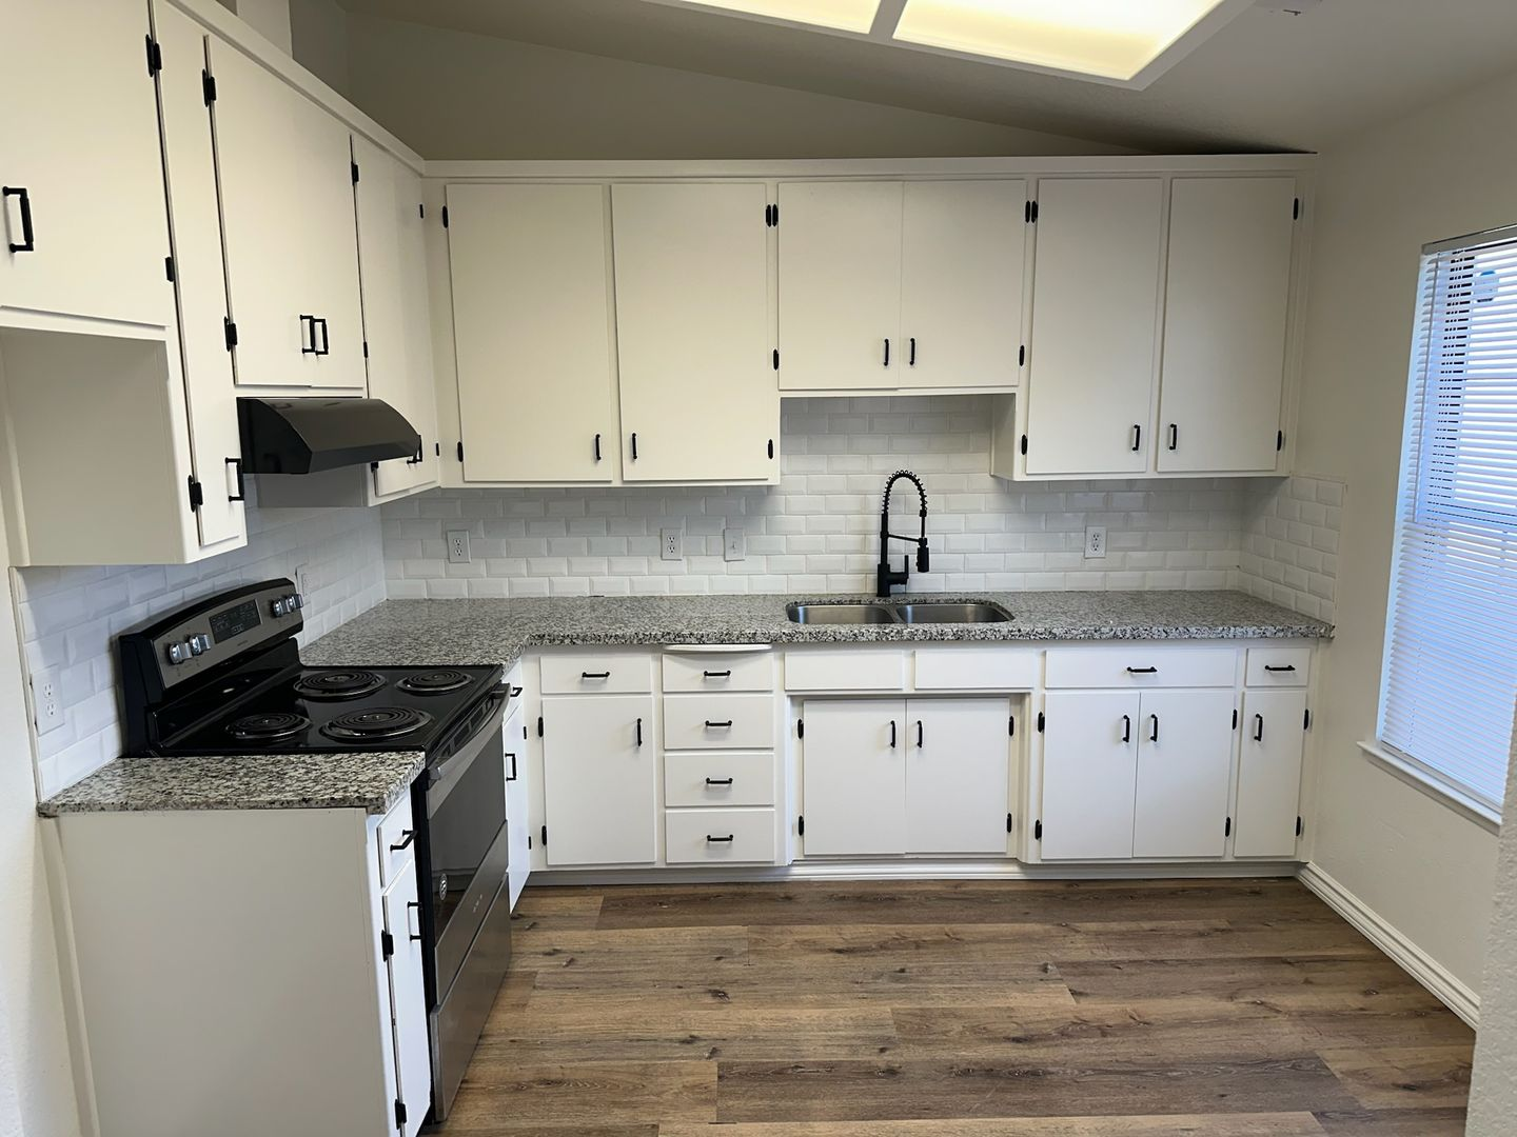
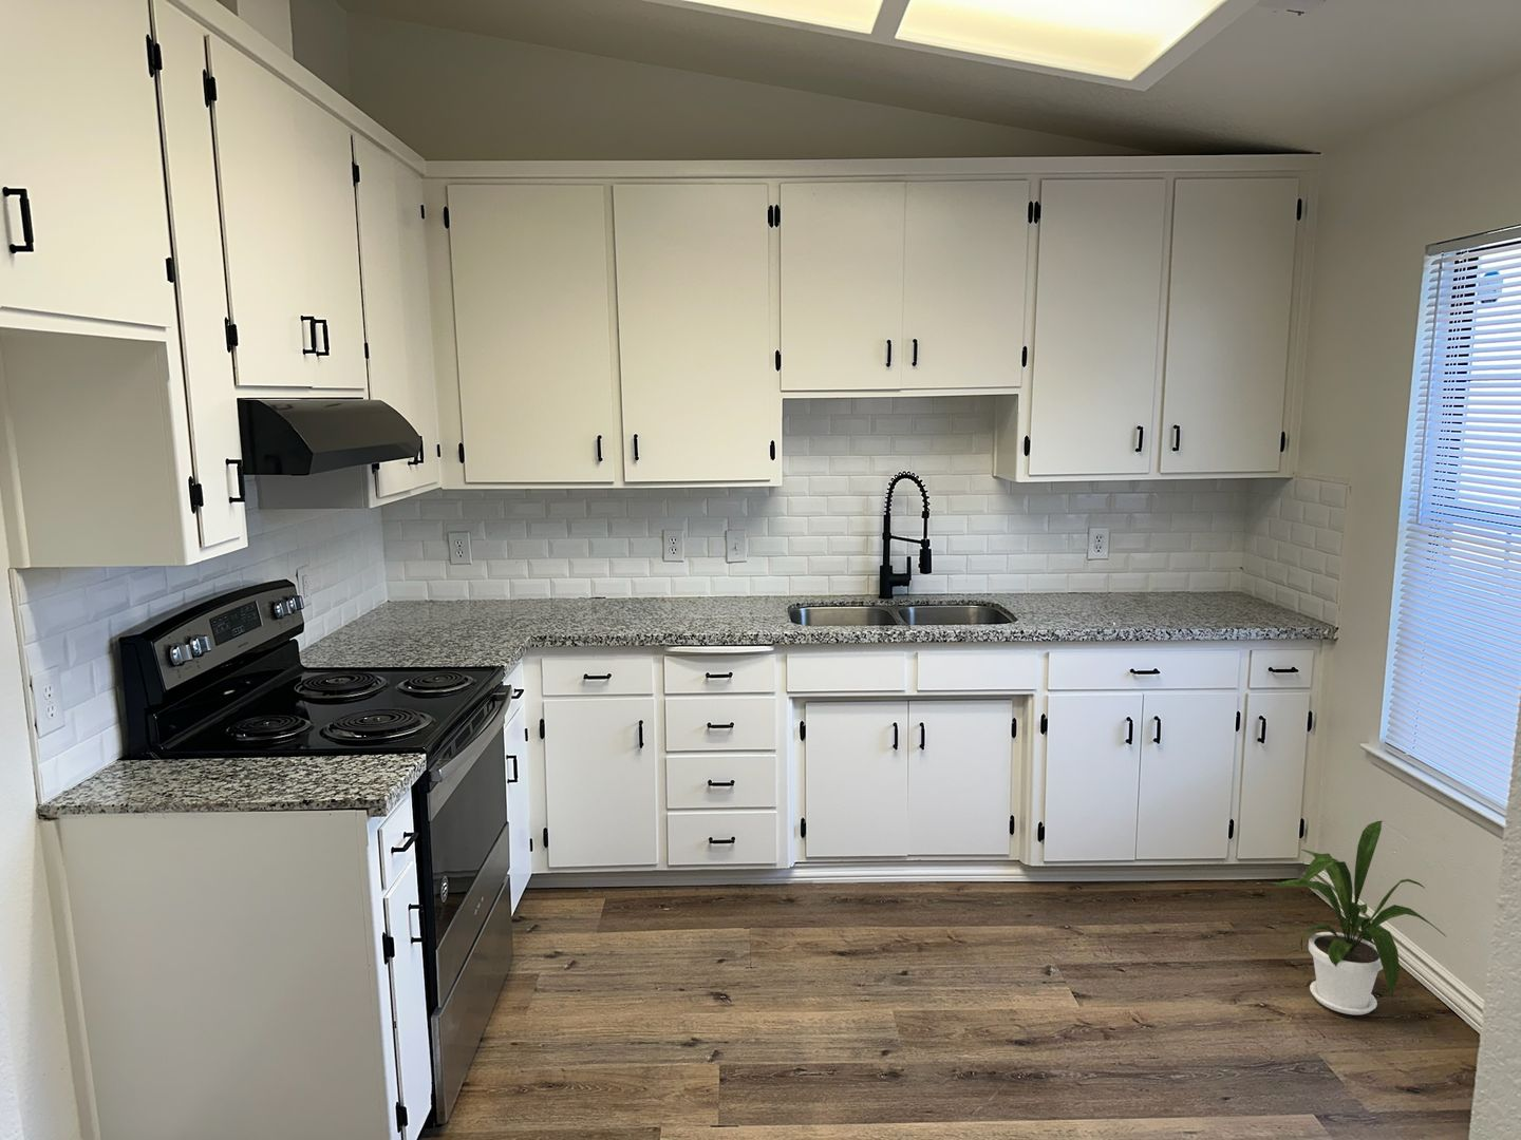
+ house plant (1347, 916)
